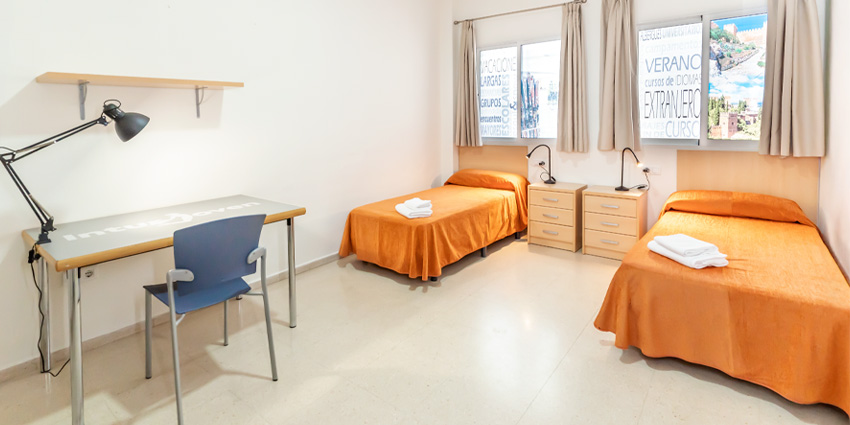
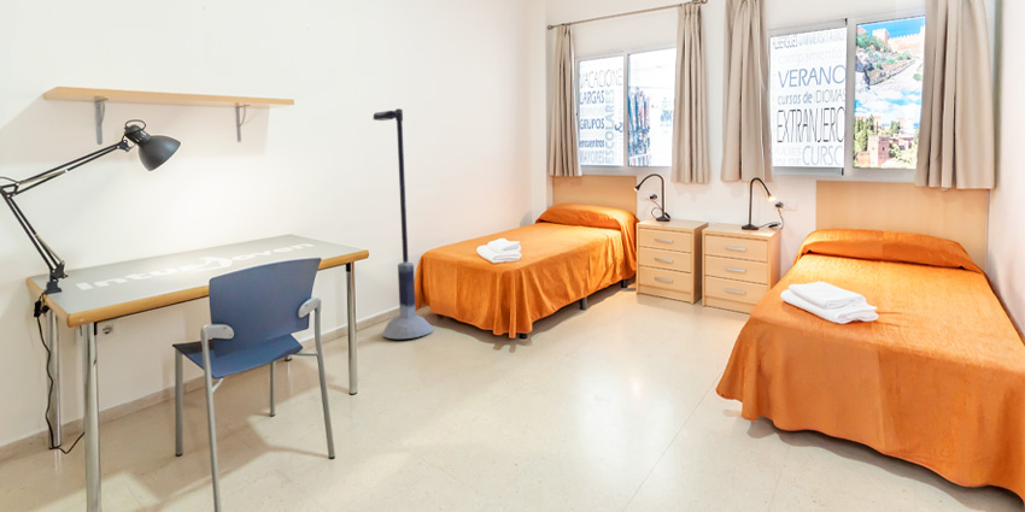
+ floor lamp (402, 223)
